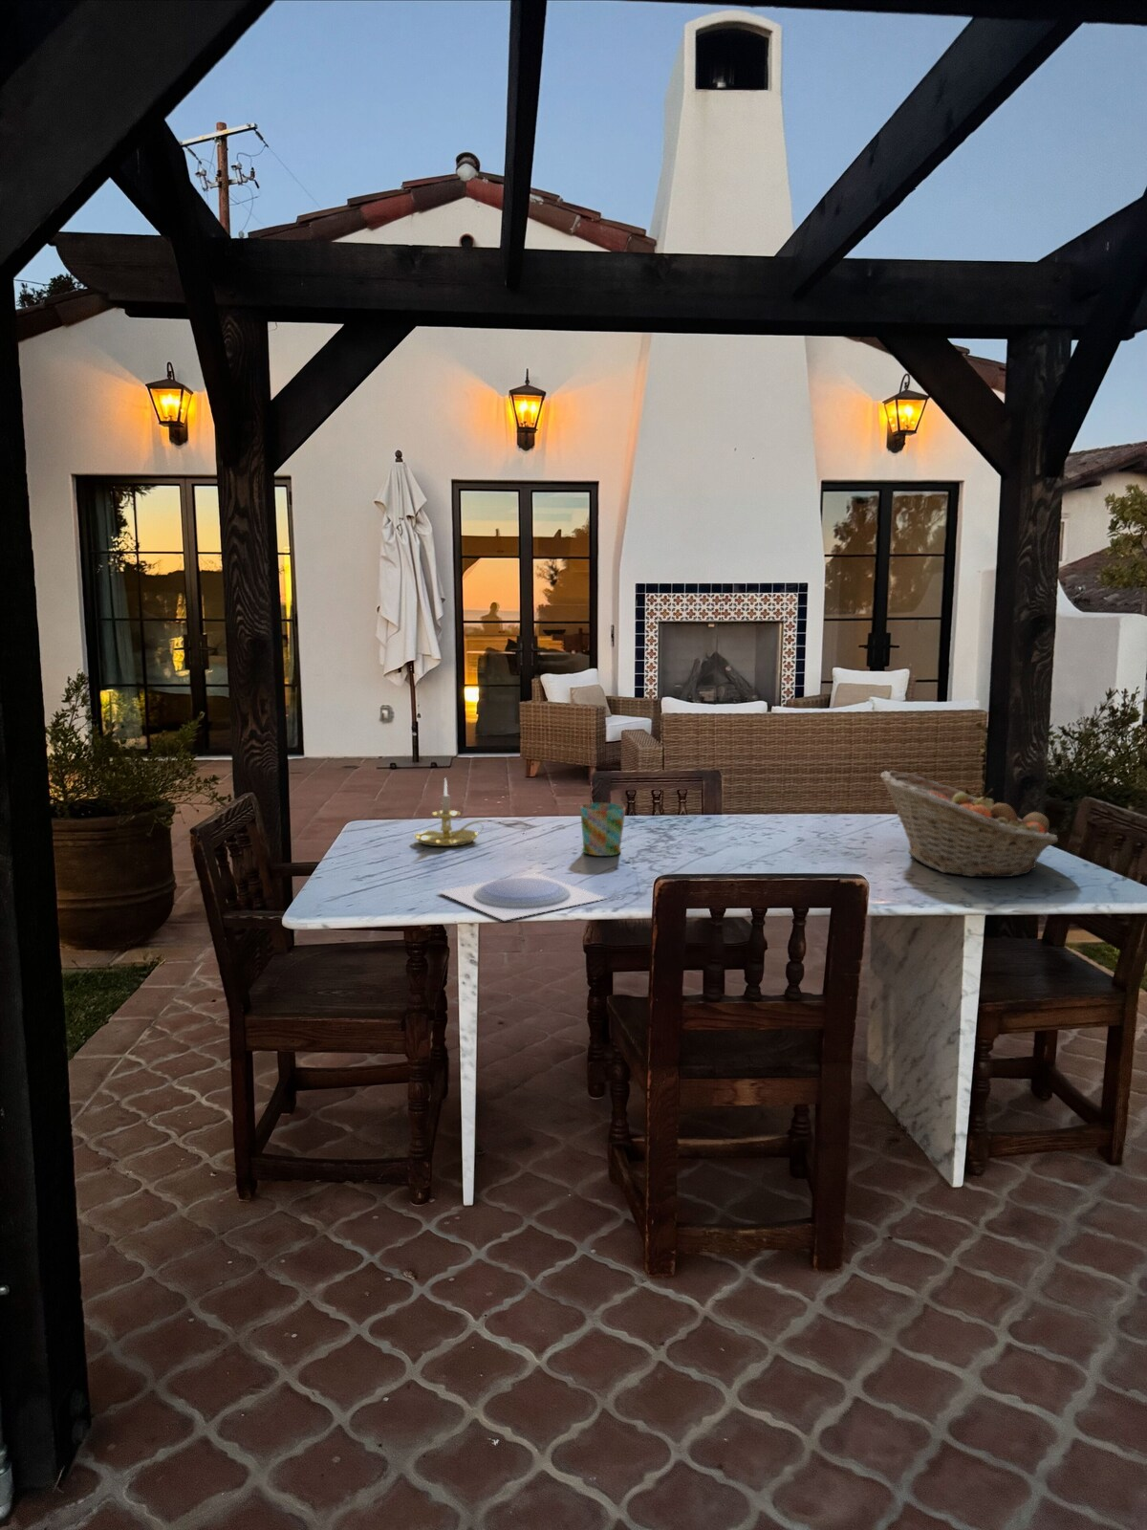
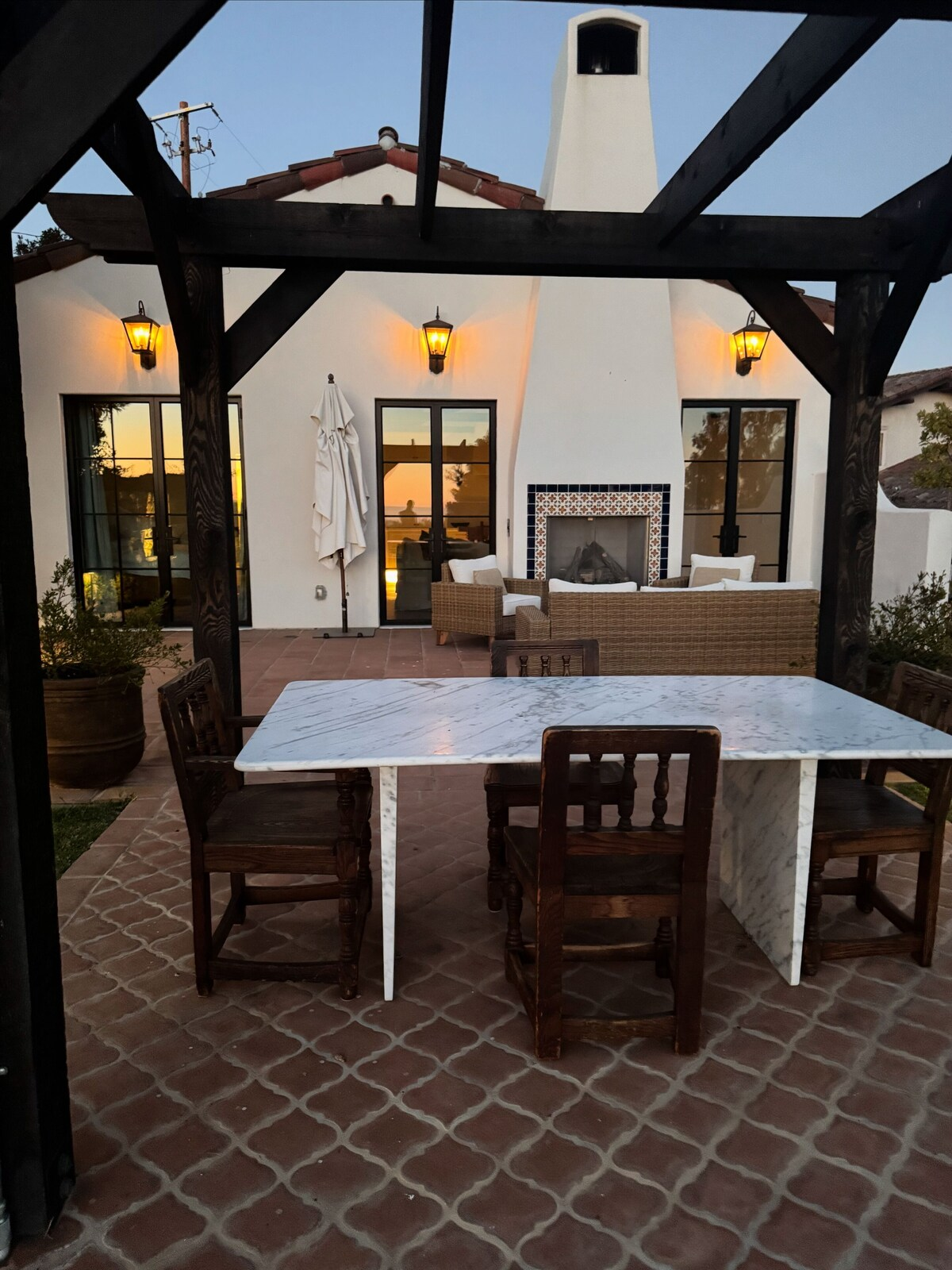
- fruit basket (964, 818)
- mug (601, 828)
- candle holder (451, 810)
- plate (520, 889)
